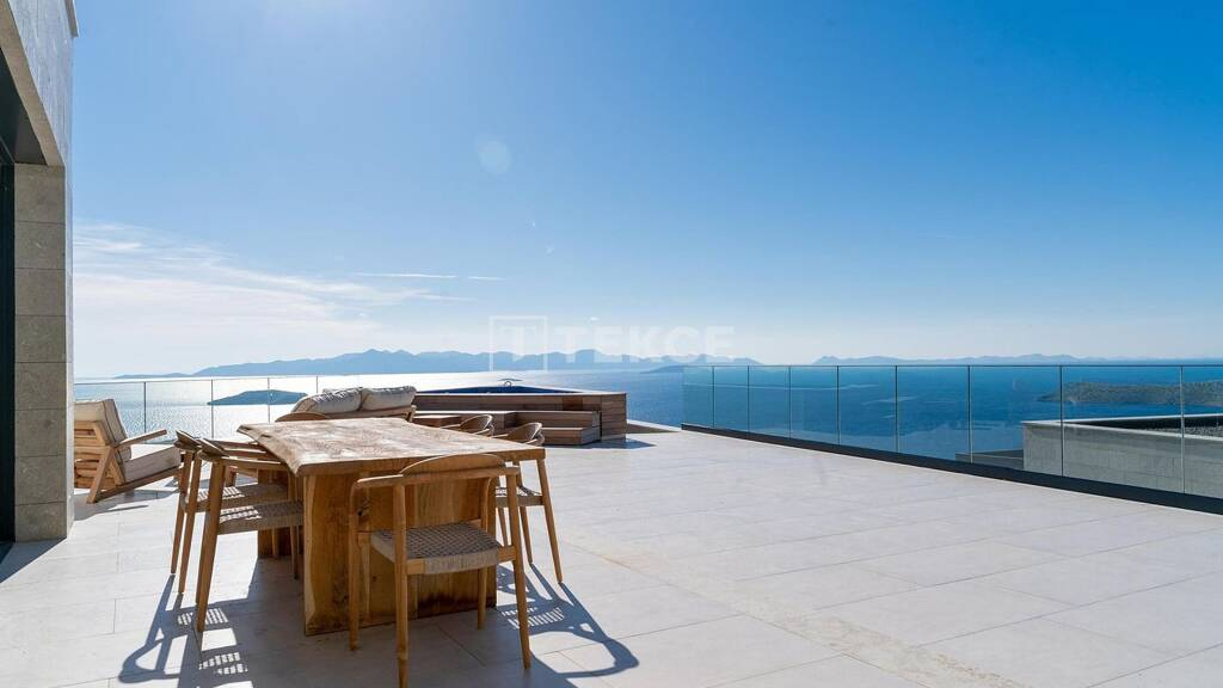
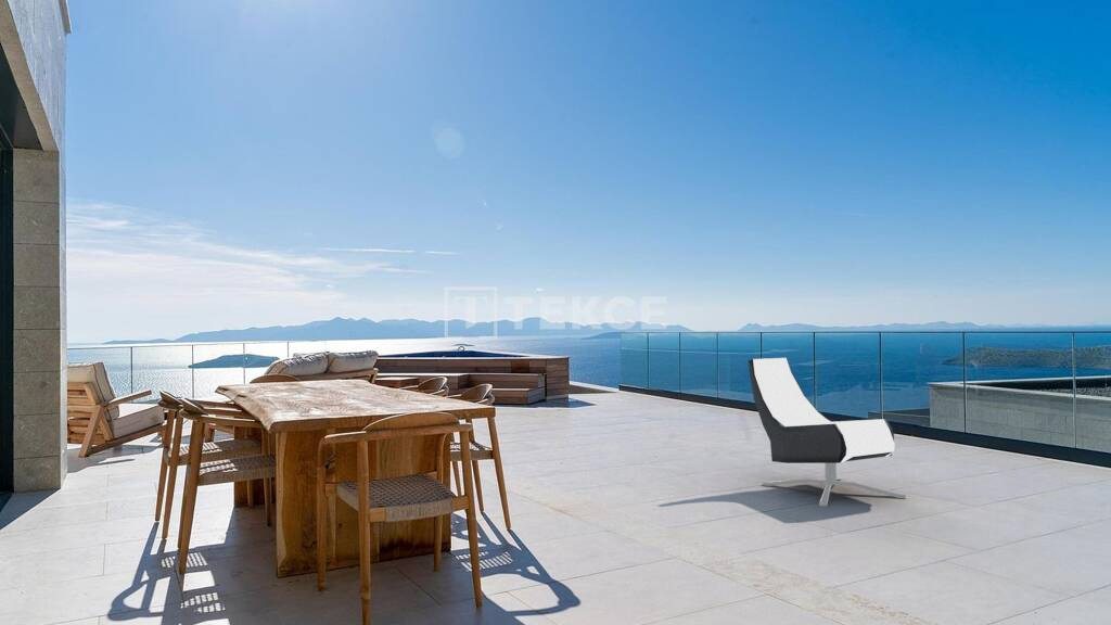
+ lounge chair (821, 424)
